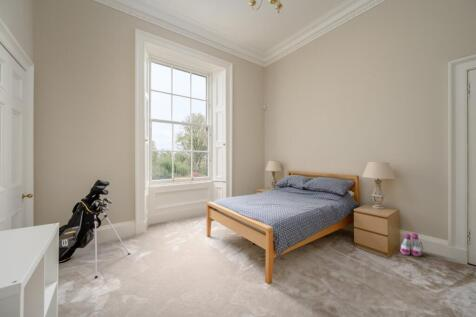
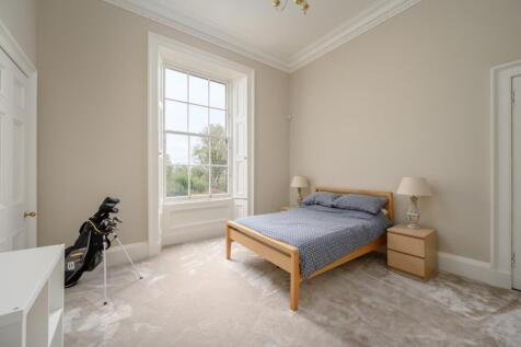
- boots (410, 243)
